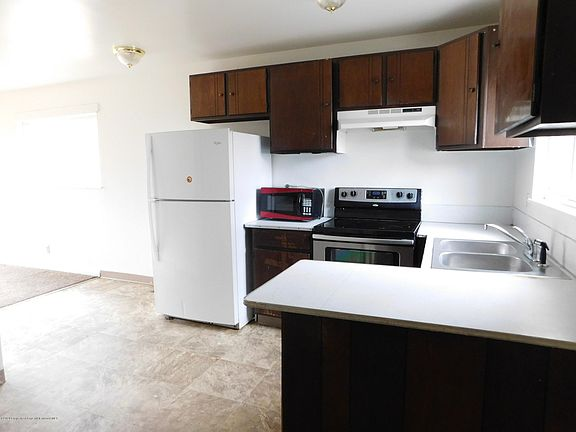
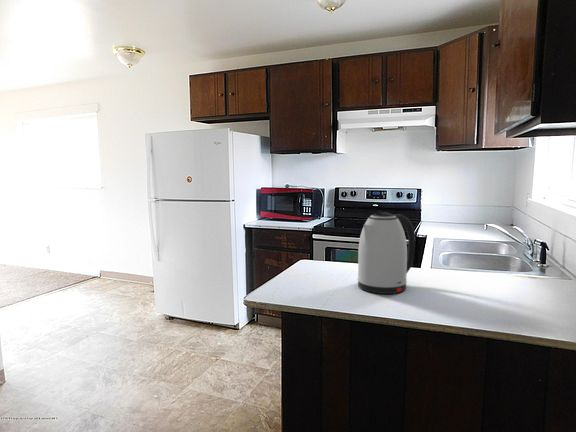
+ kettle (389, 249)
